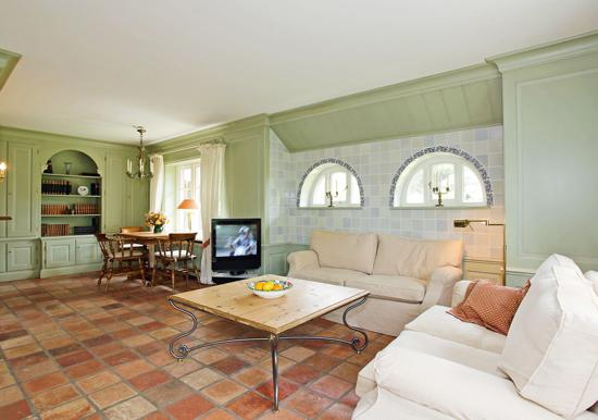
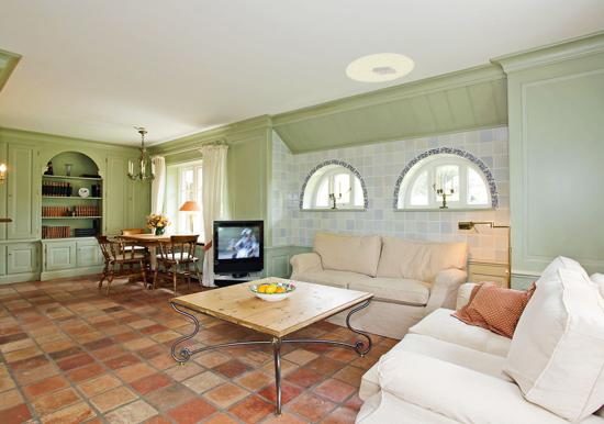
+ ceiling light (379, 66)
